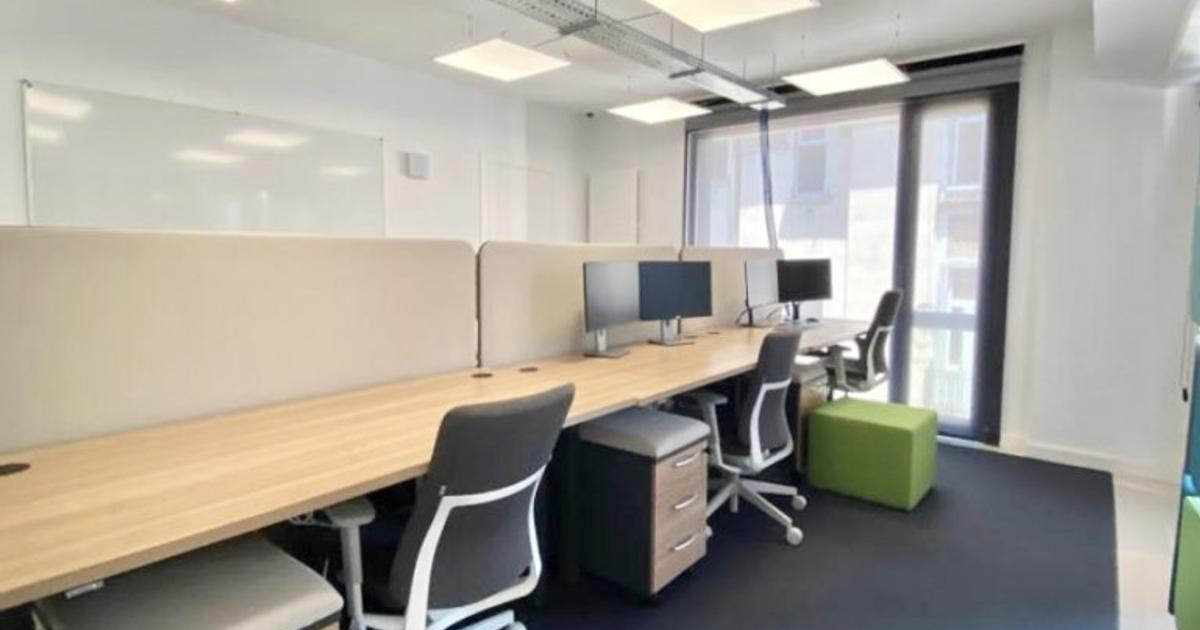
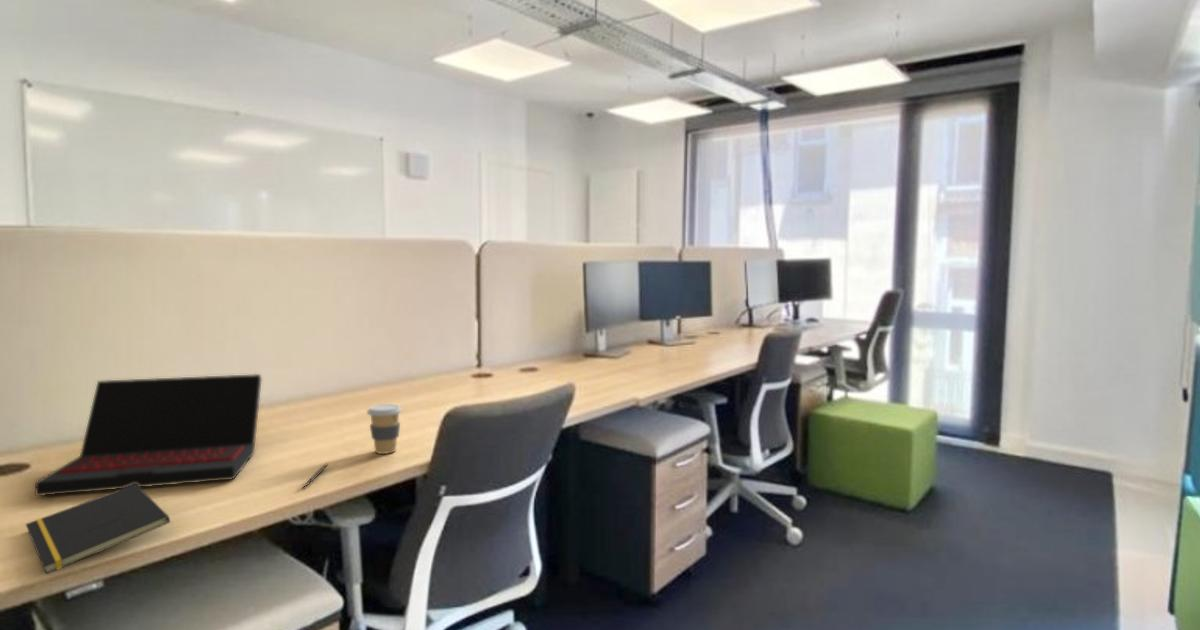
+ pen (314, 475)
+ laptop (163, 426)
+ coffee cup (385, 429)
+ notepad (96, 523)
